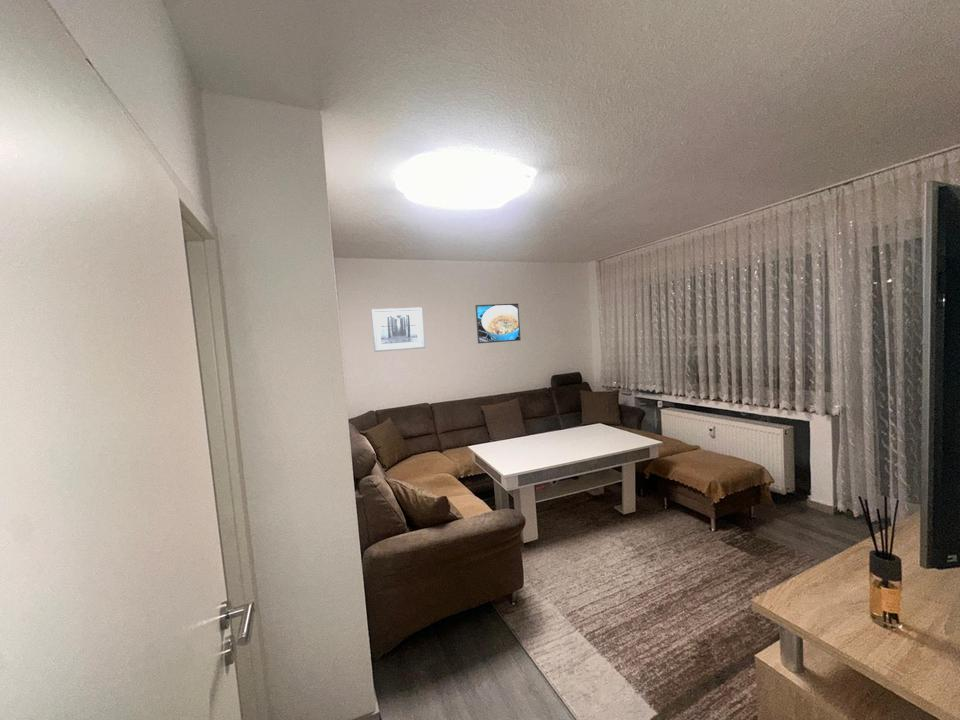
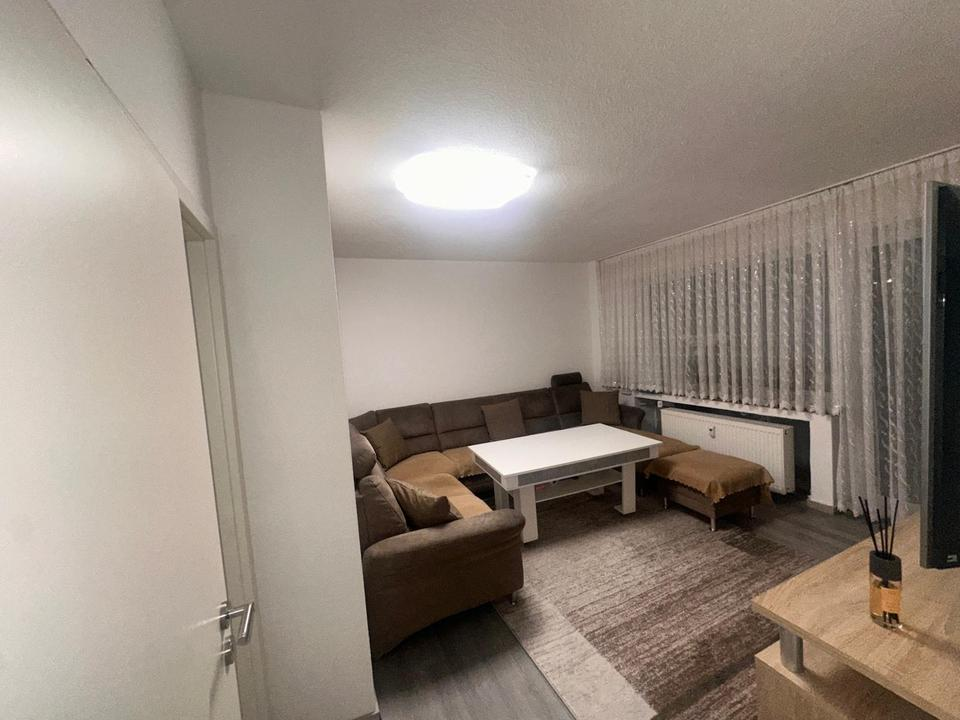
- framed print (498, 323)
- wall art (398, 329)
